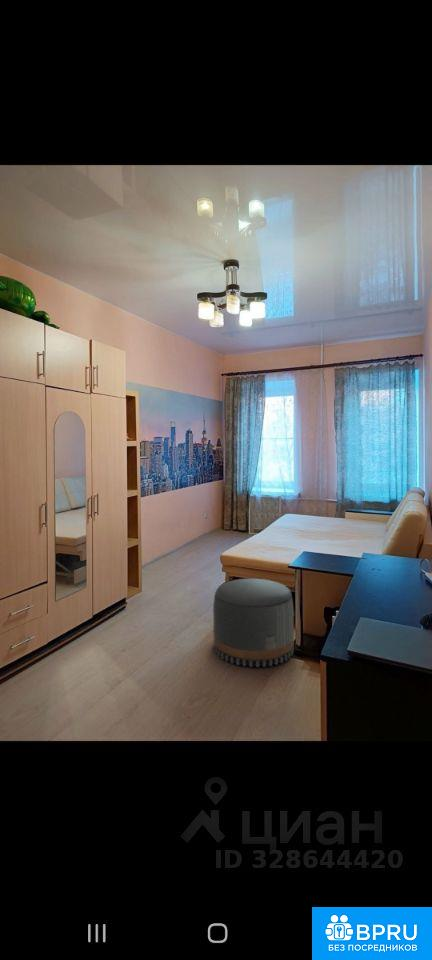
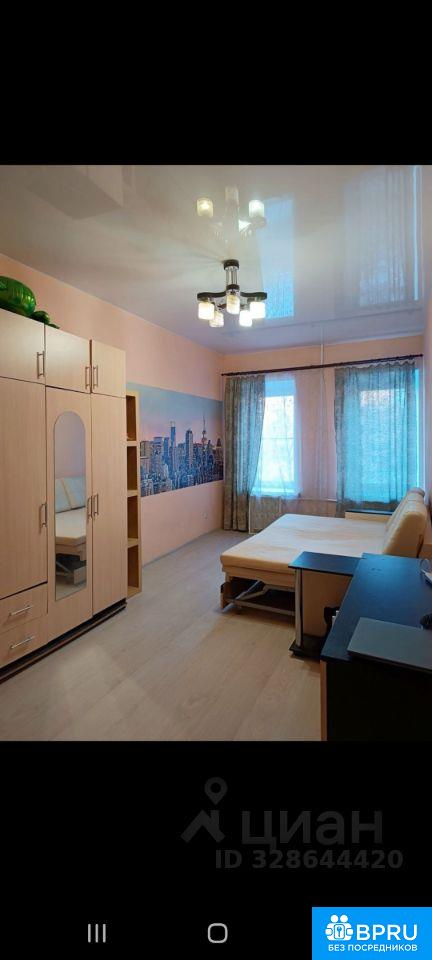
- pouf (253, 614)
